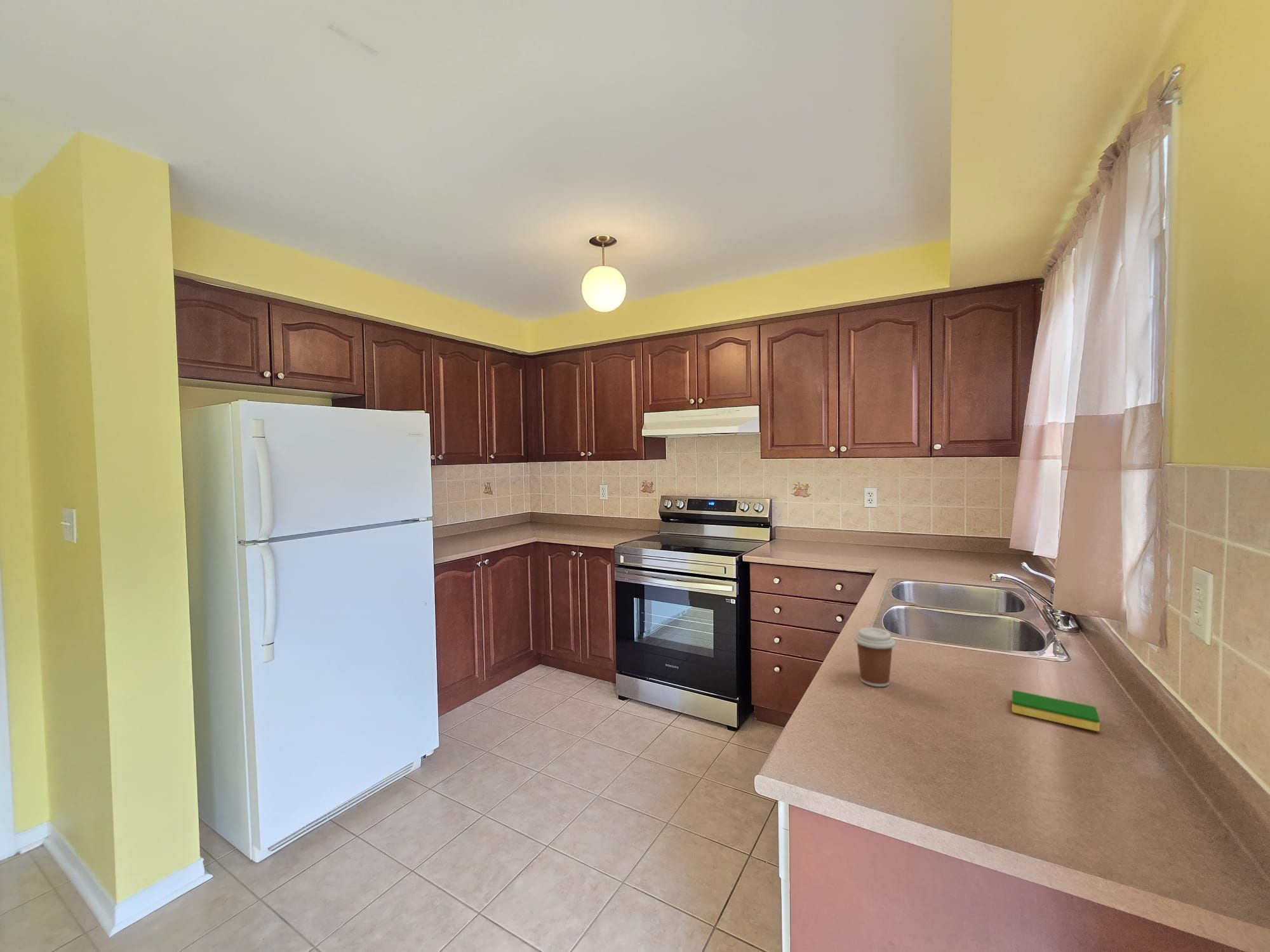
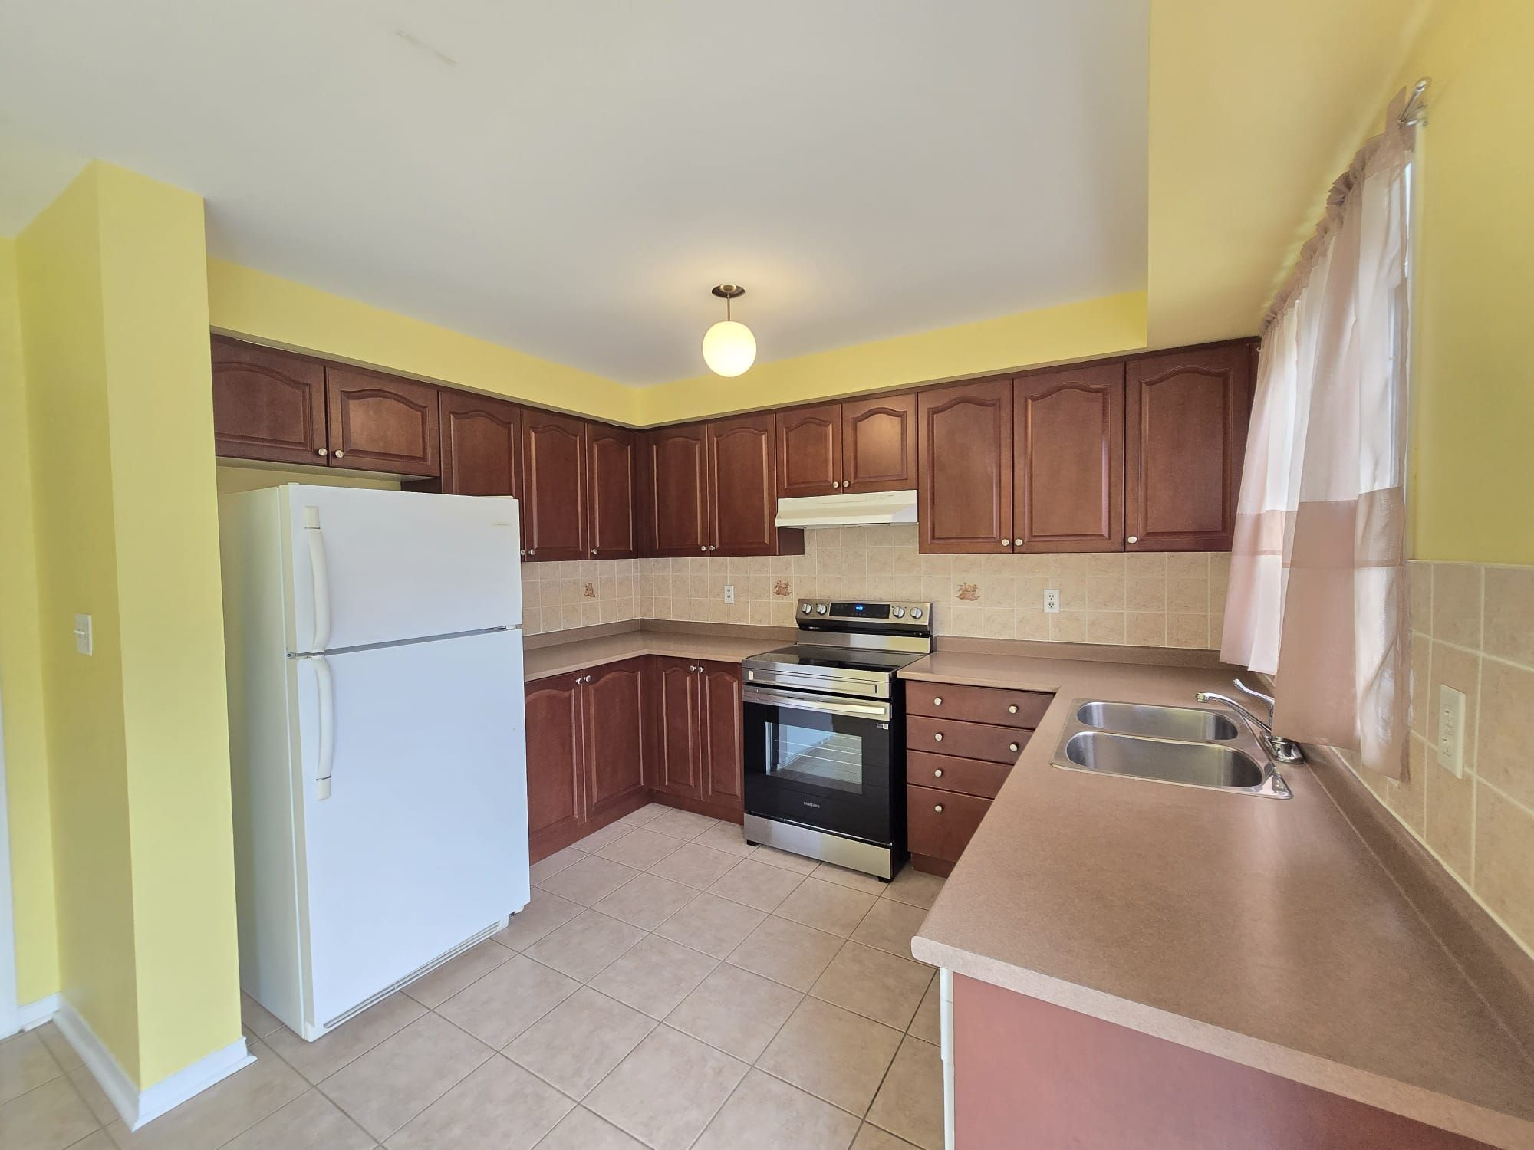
- dish sponge (1053, 709)
- coffee cup (874, 656)
